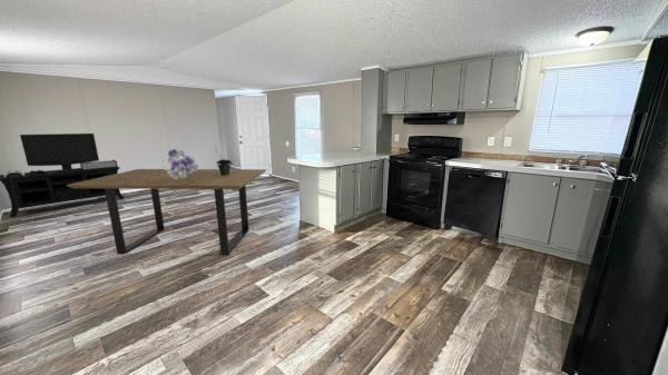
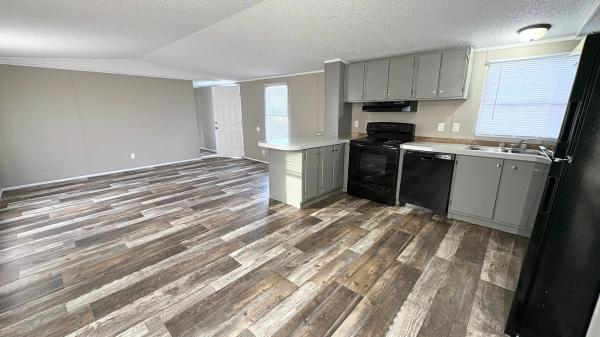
- potted plant (223, 160)
- media console (63, 170)
- bouquet (177, 165)
- dining table (185, 188)
